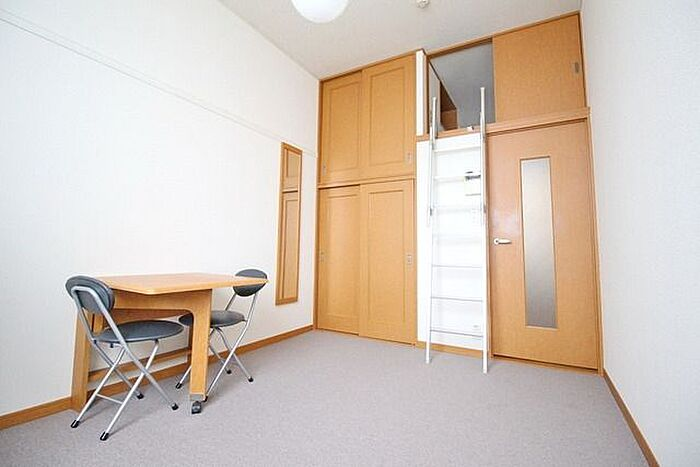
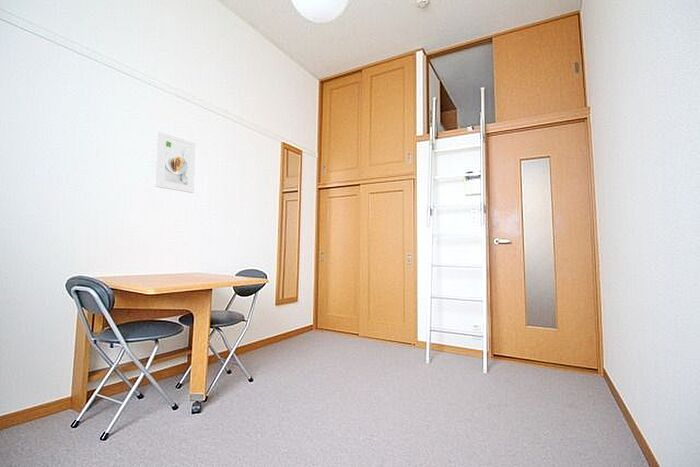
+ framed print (176, 163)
